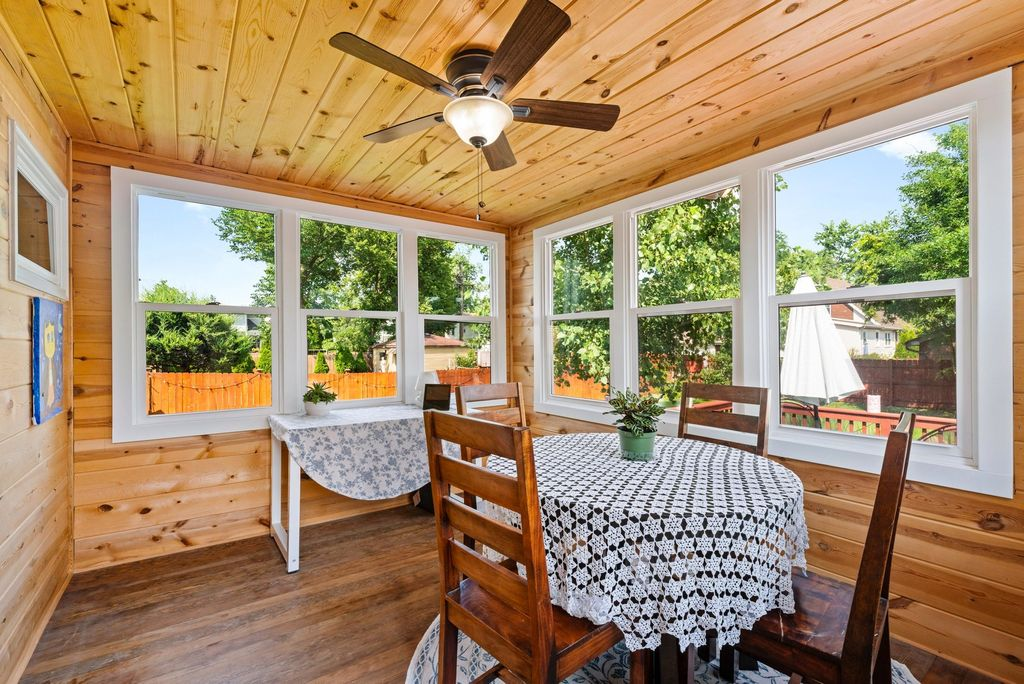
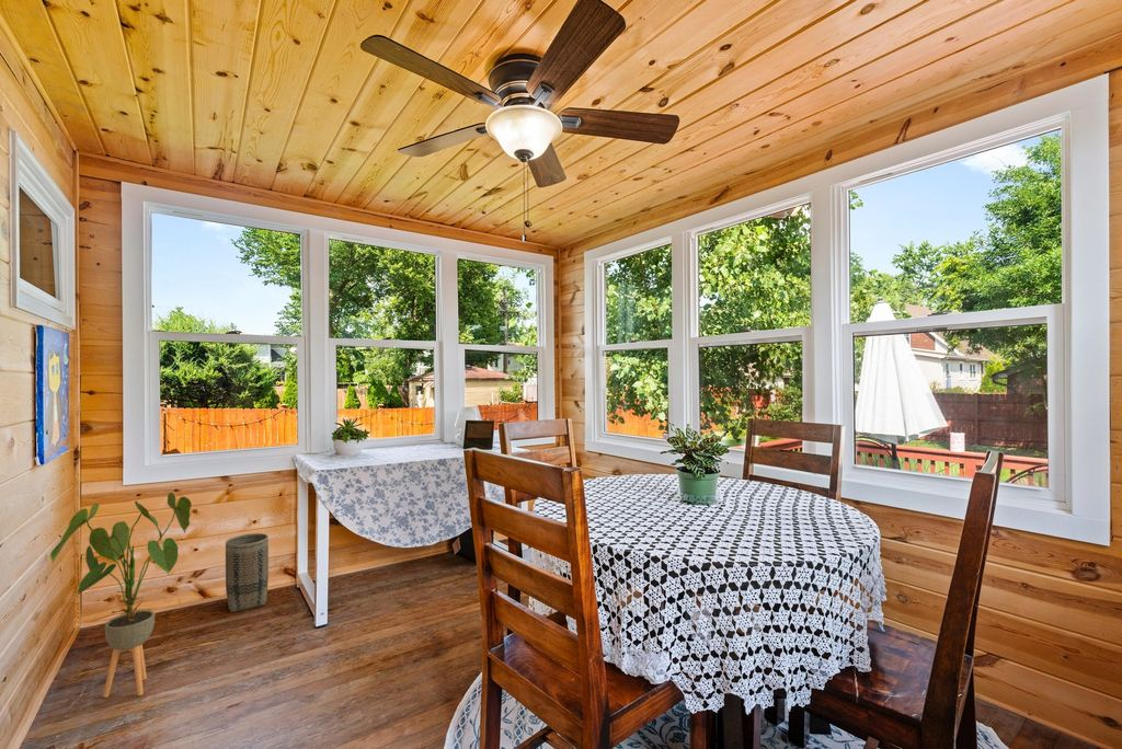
+ basket (247, 571)
+ house plant (123, 592)
